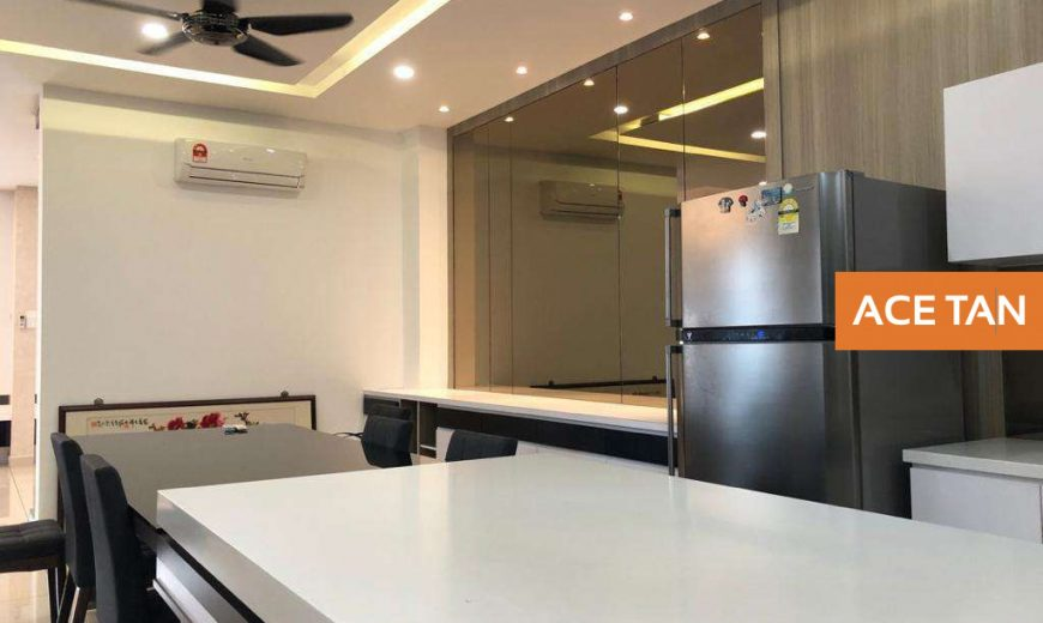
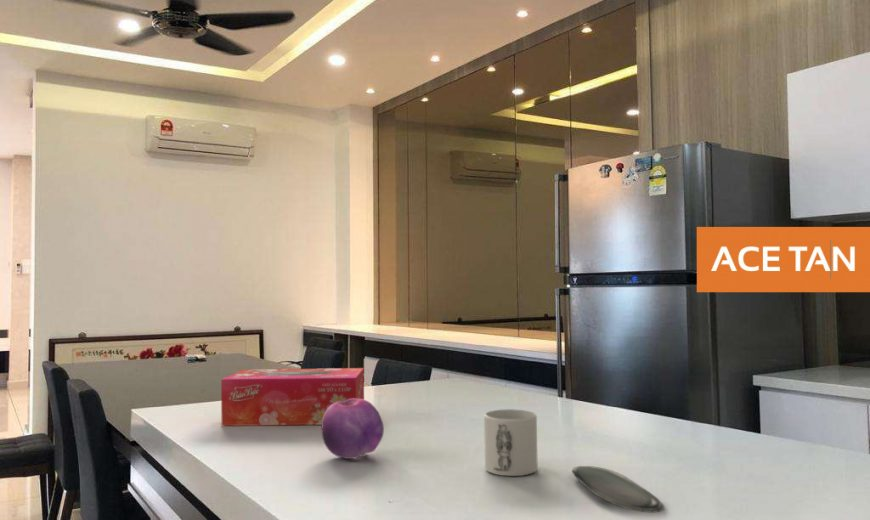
+ tissue box (296, 395)
+ mug (511, 439)
+ oval tray (614, 486)
+ fruit (353, 427)
